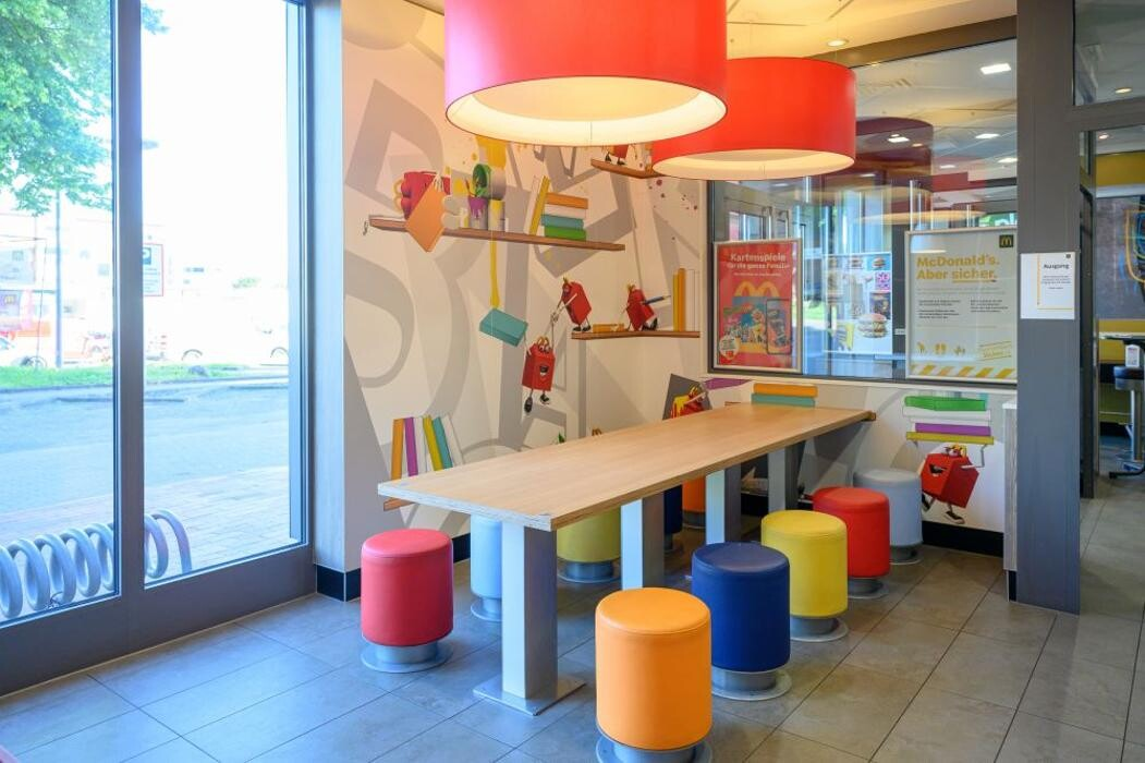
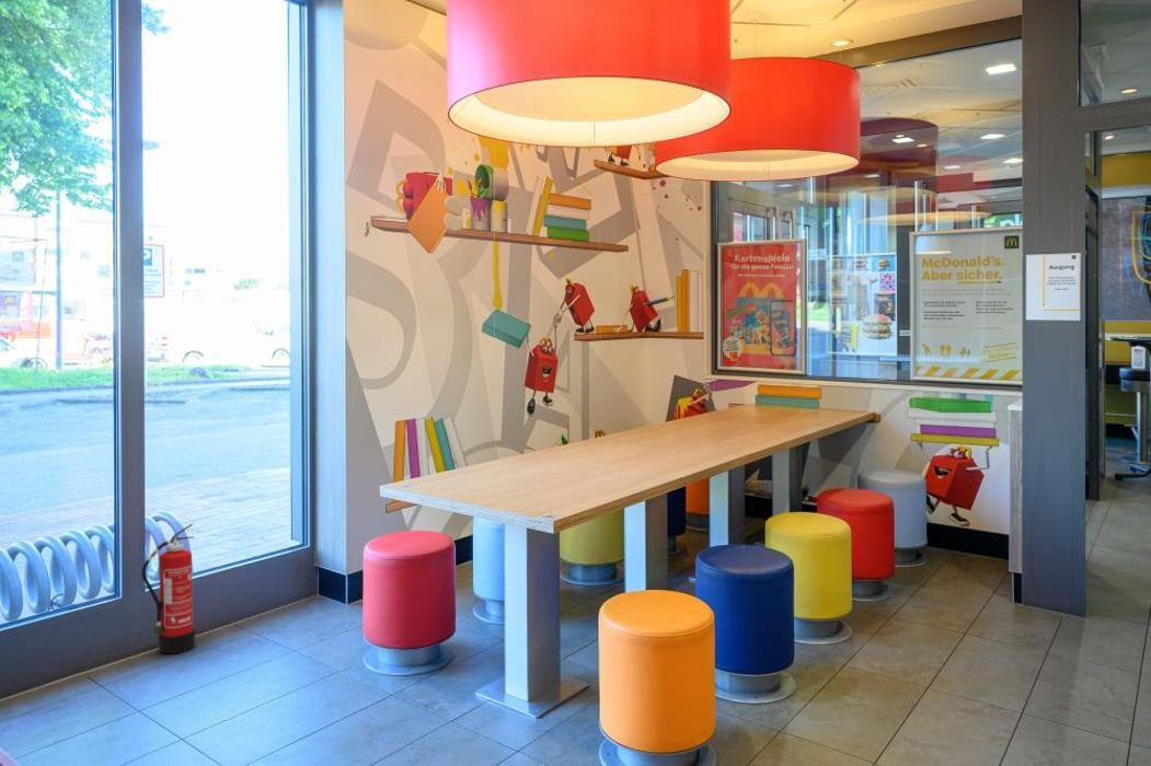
+ fire extinguisher (170, 589)
